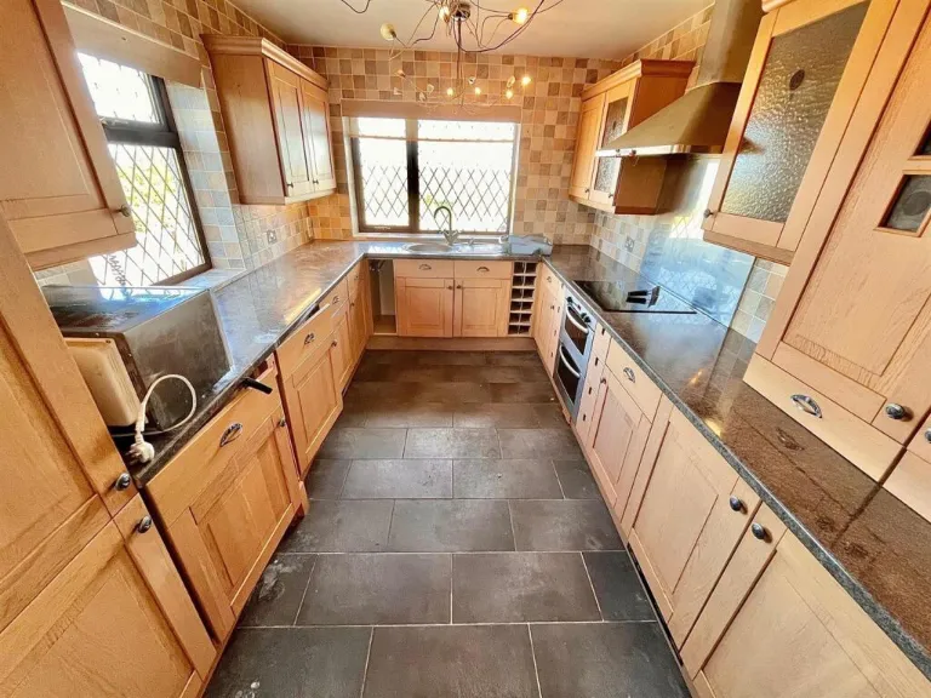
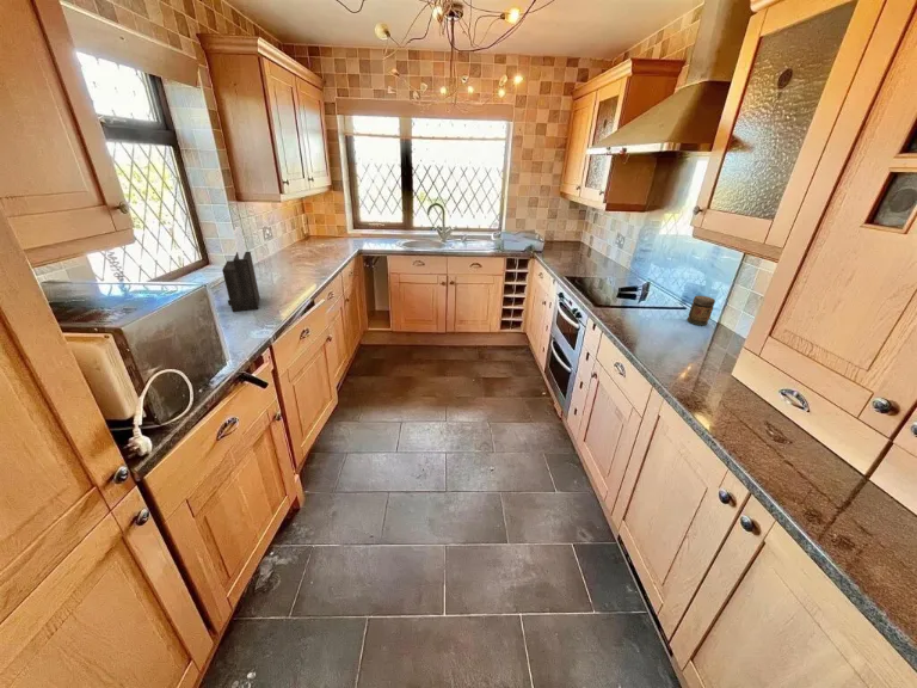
+ knife block (235, 268)
+ jar (701, 309)
